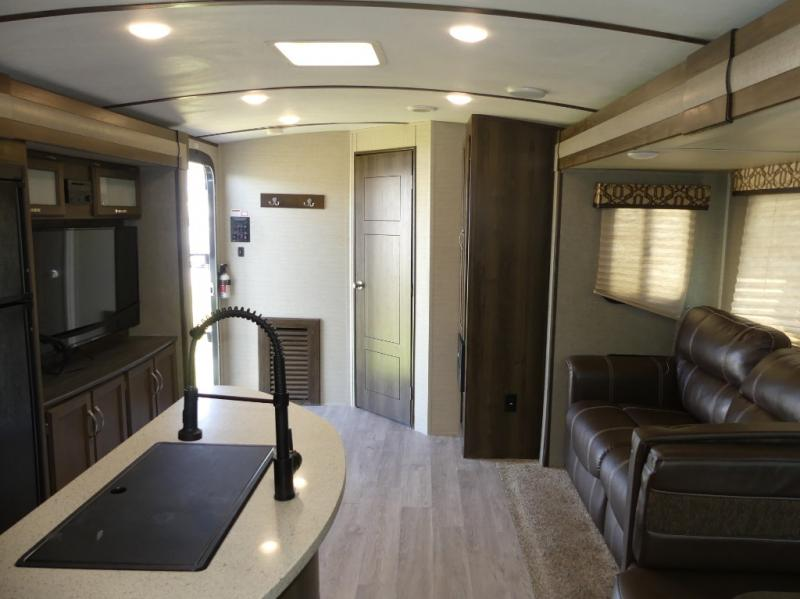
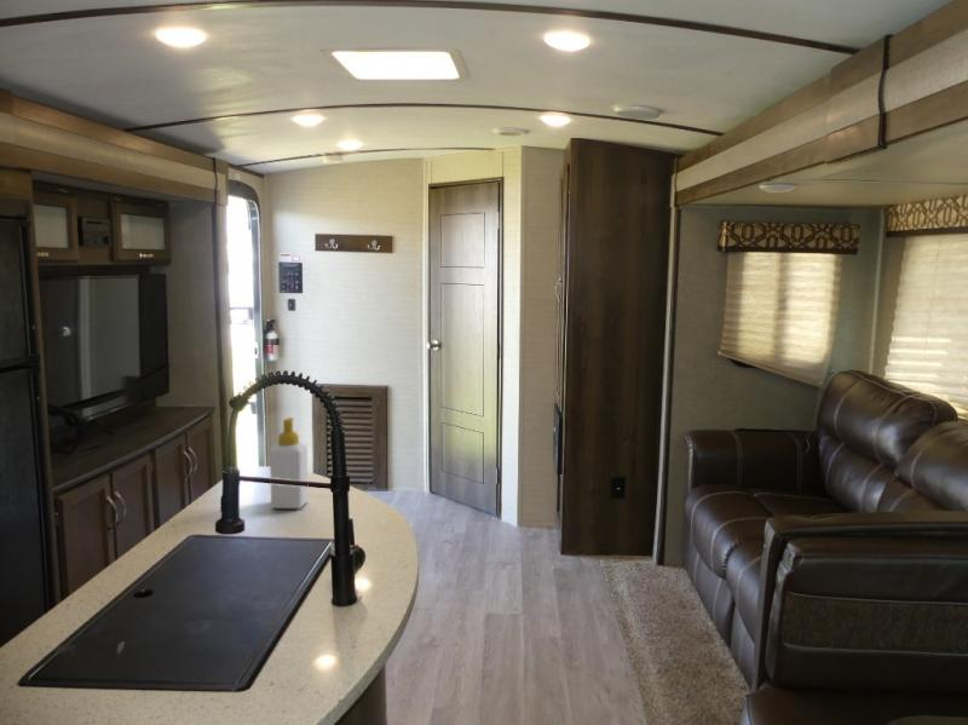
+ soap bottle (288, 462)
